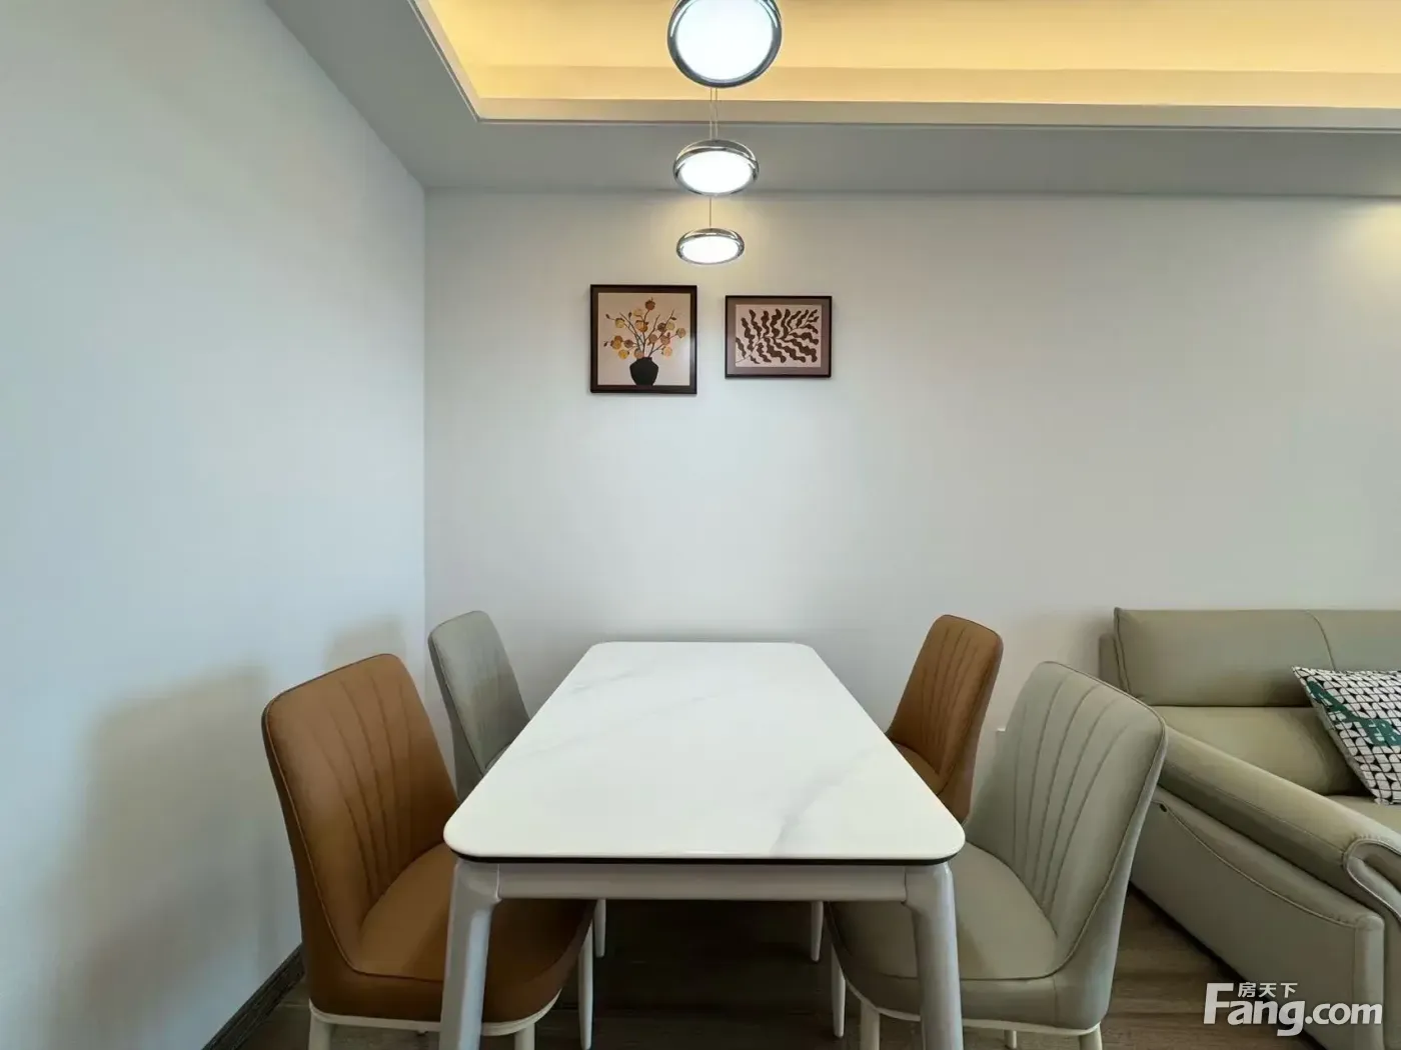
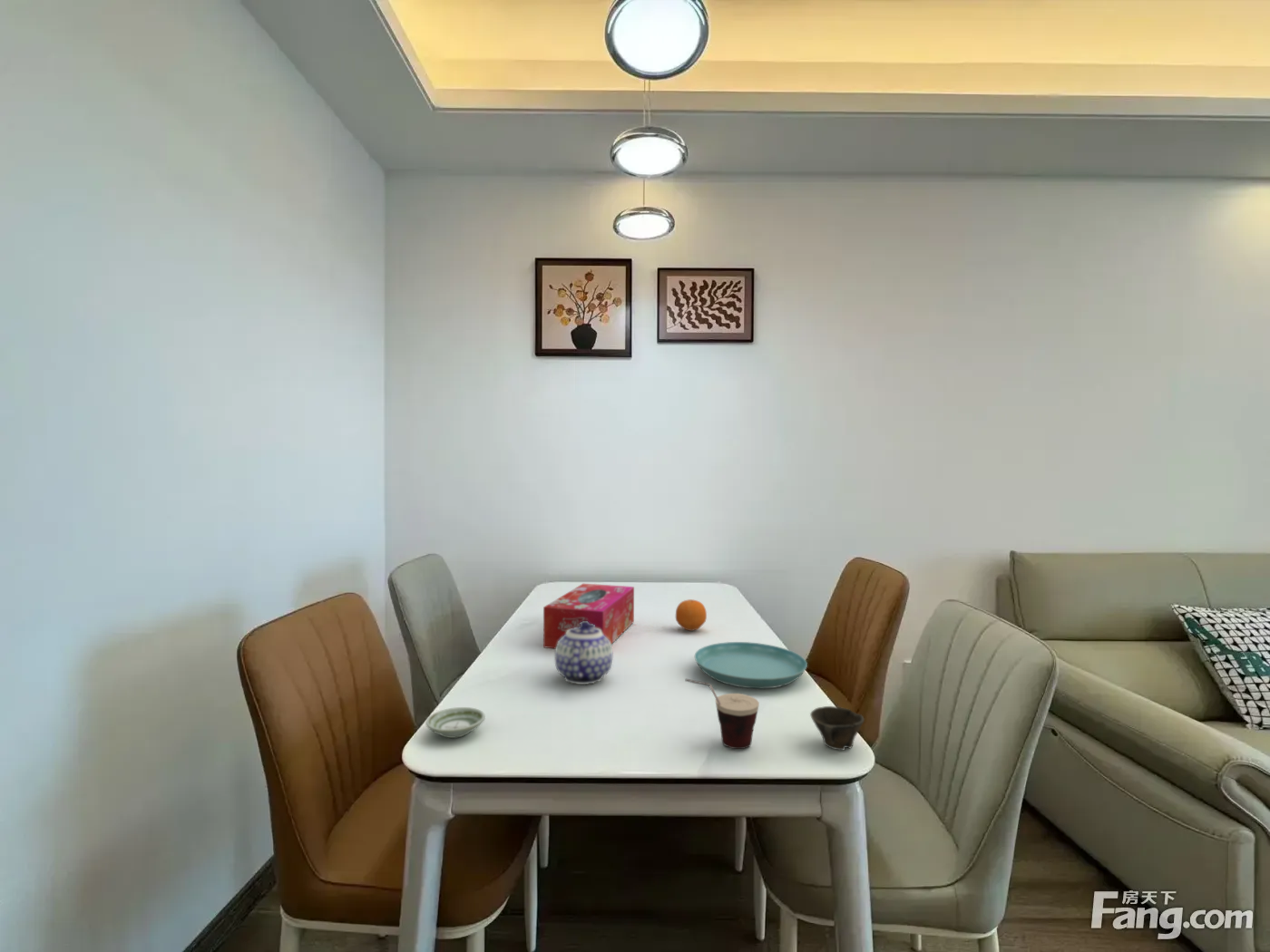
+ fruit (690, 615)
+ cup (721, 710)
+ tissue box (591, 615)
+ saucer (455, 724)
+ cup (835, 730)
+ saucer (749, 665)
+ teapot (583, 649)
